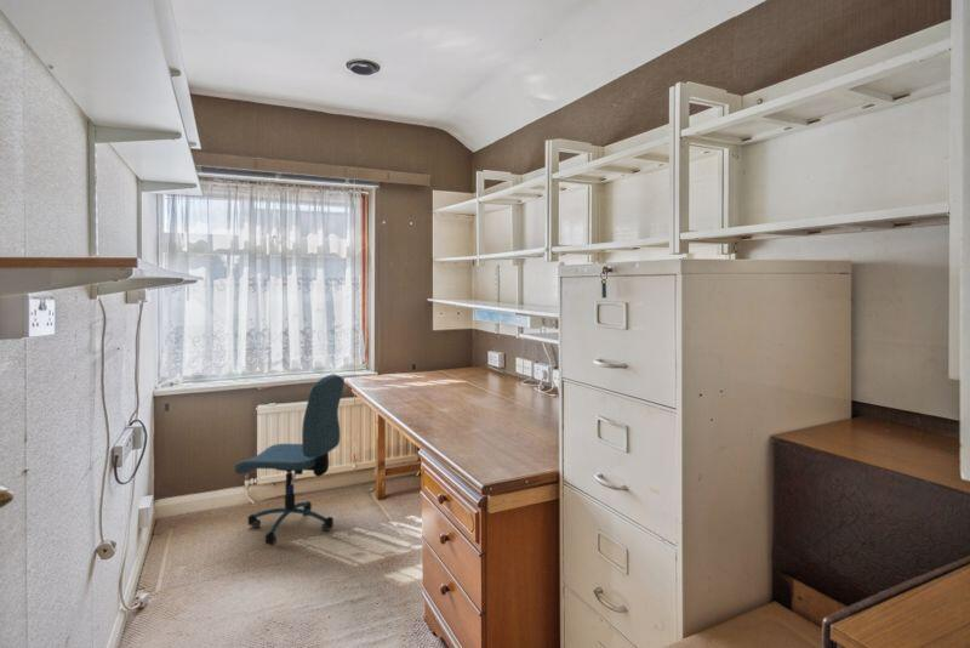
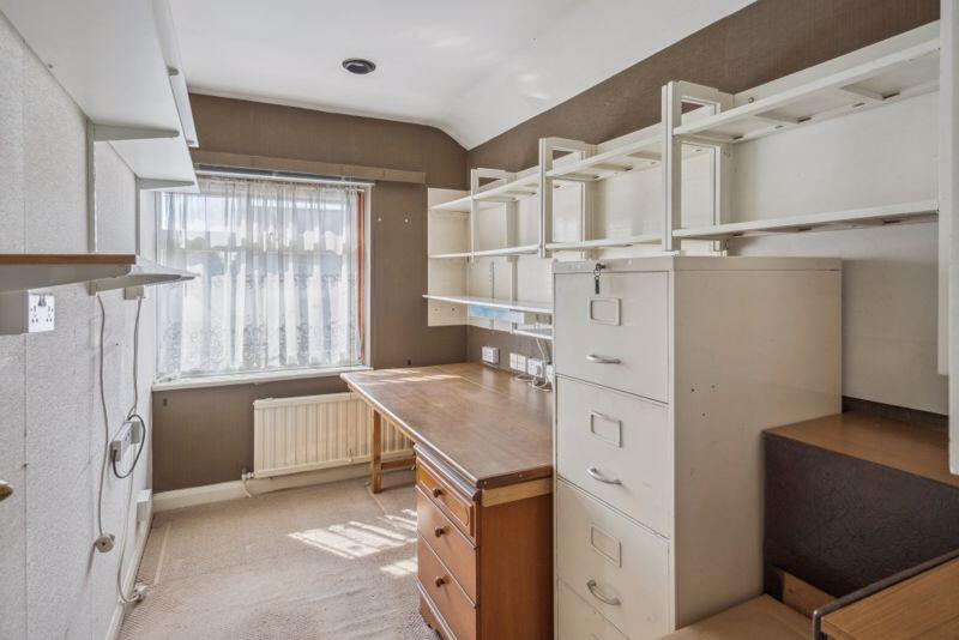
- office chair (291, 451)
